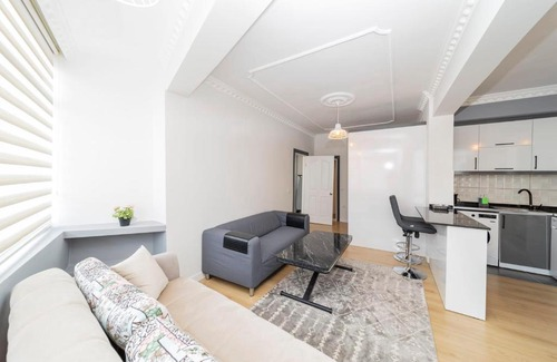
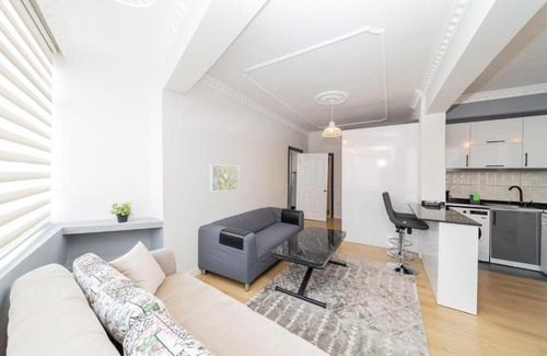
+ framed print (224, 177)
